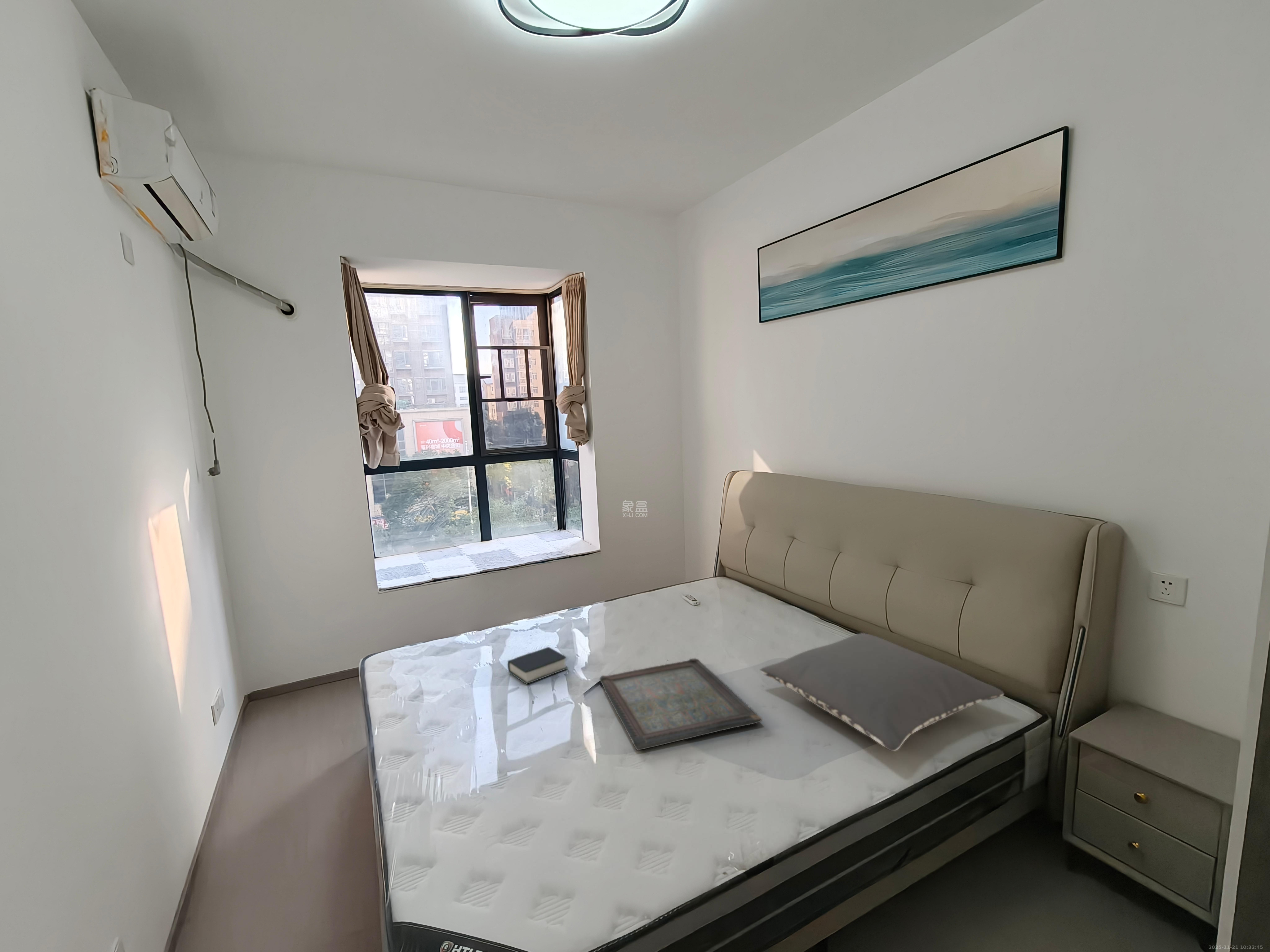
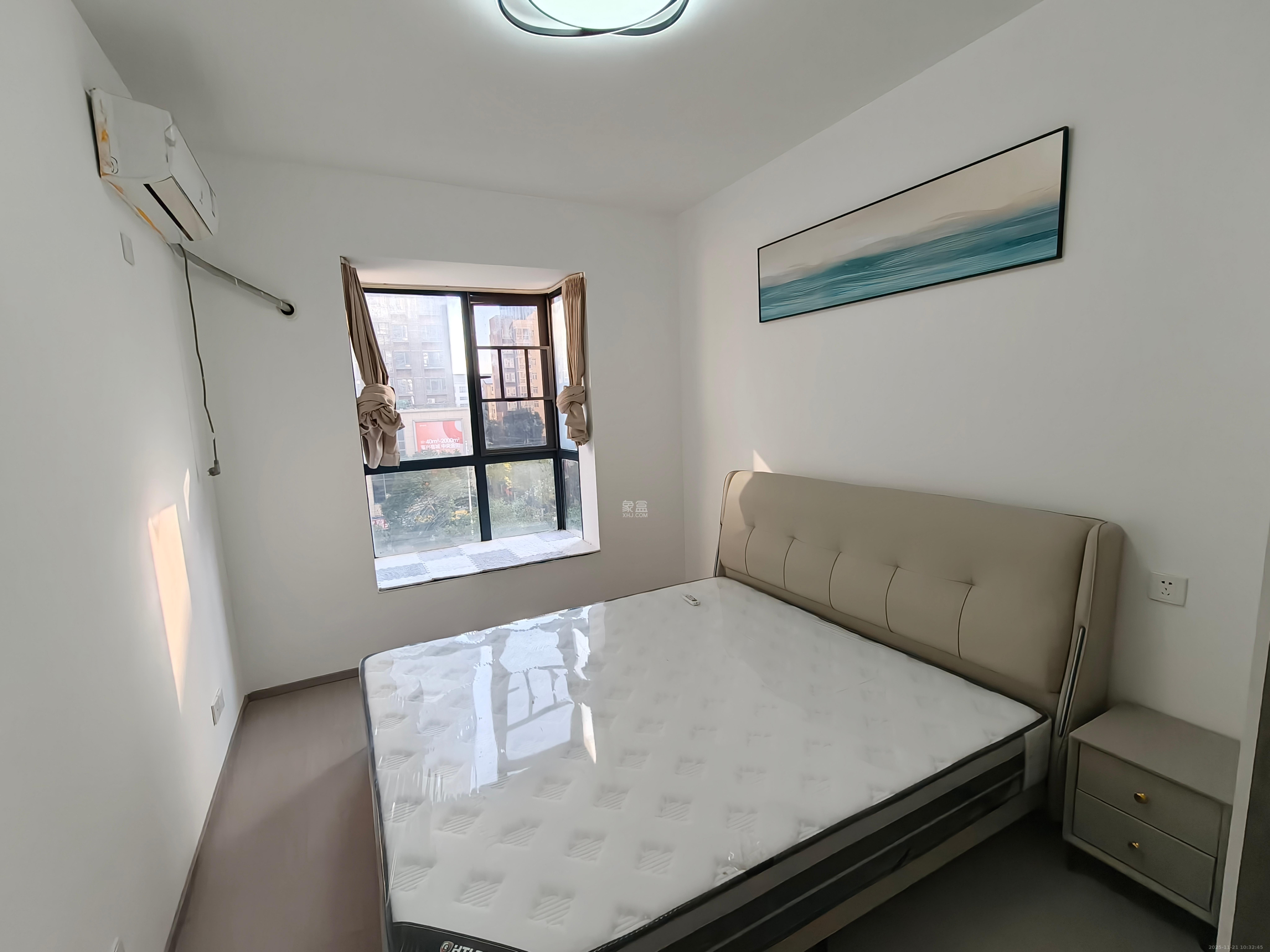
- pillow (875, 681)
- serving tray (674, 698)
- book (538, 664)
